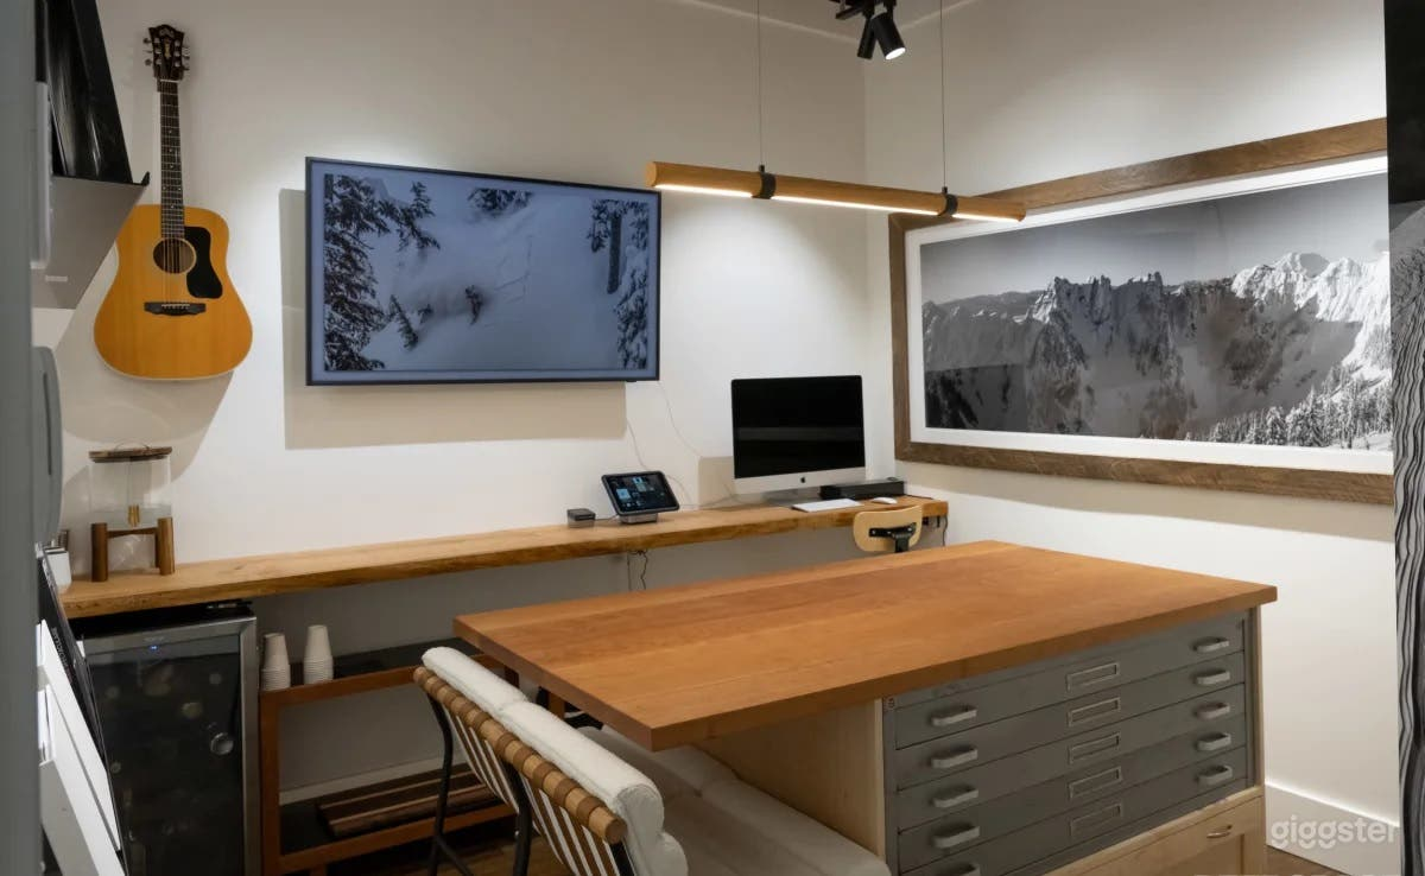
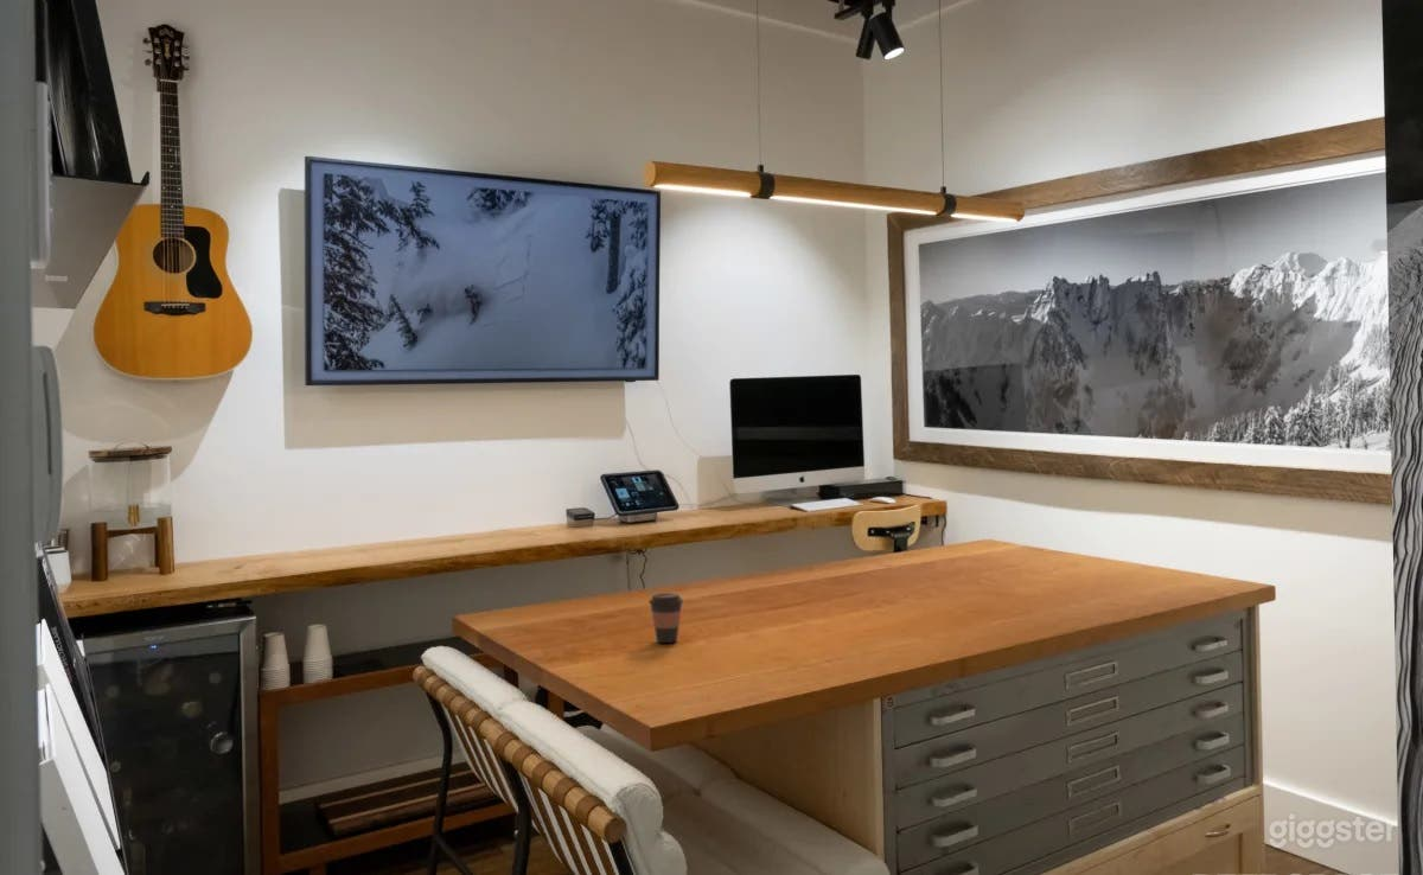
+ coffee cup (666, 618)
